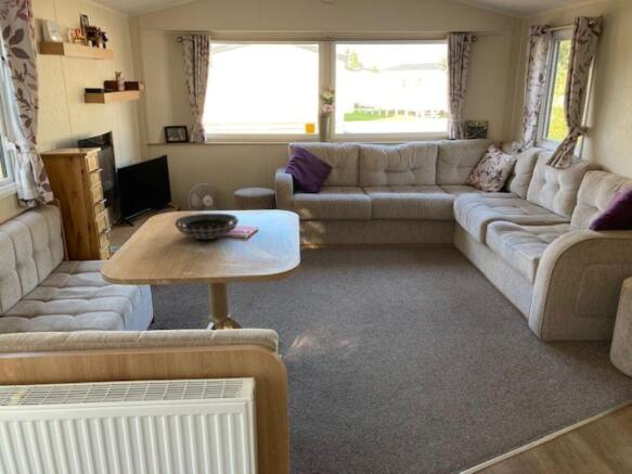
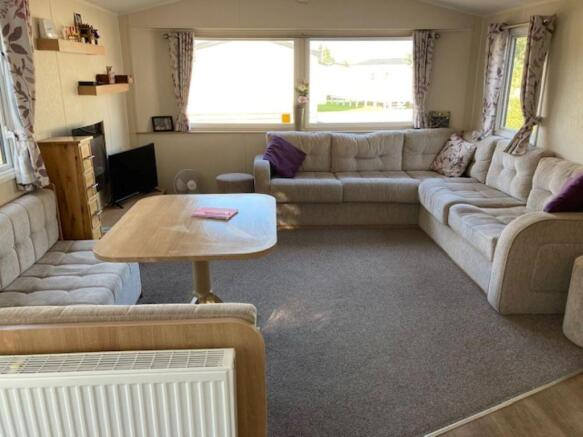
- decorative bowl (206, 227)
